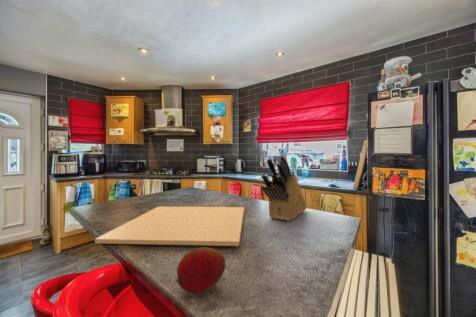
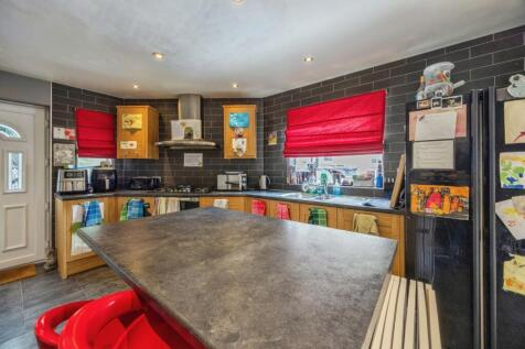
- knife block (285, 185)
- cutting board (187, 220)
- fruit (202, 268)
